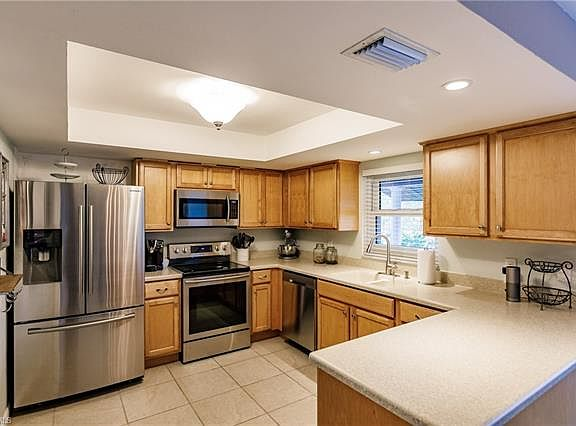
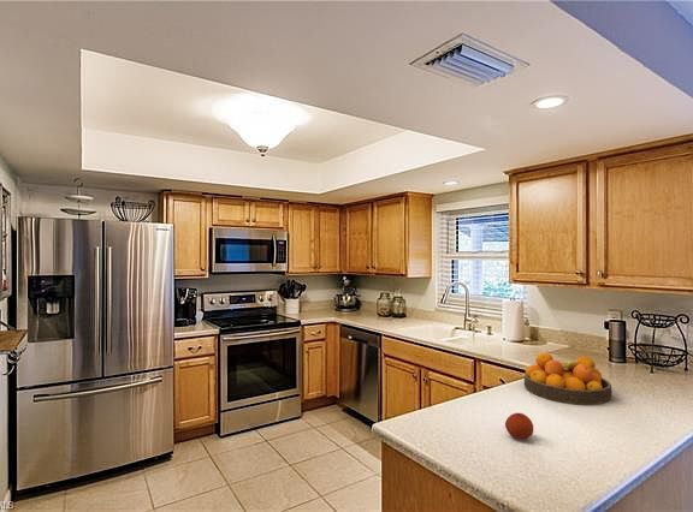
+ fruit bowl (565, 373)
+ fruit (519, 424)
